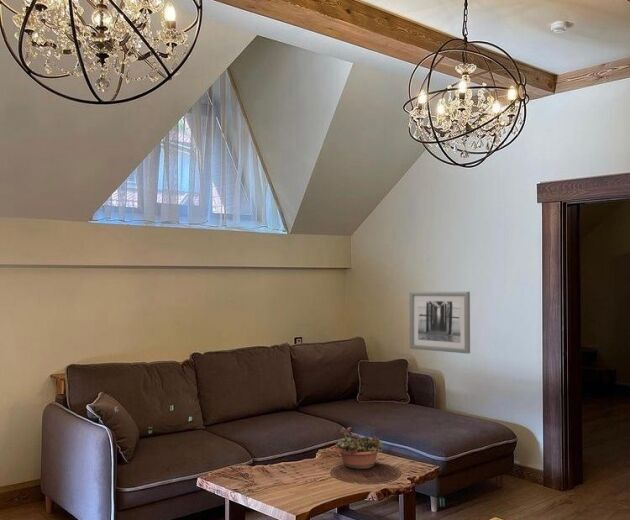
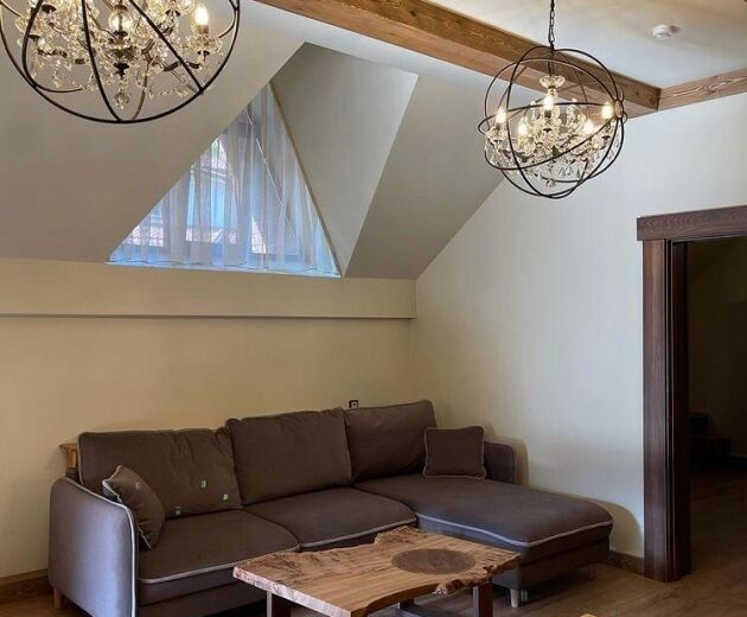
- succulent planter (359, 446)
- wall art (438, 321)
